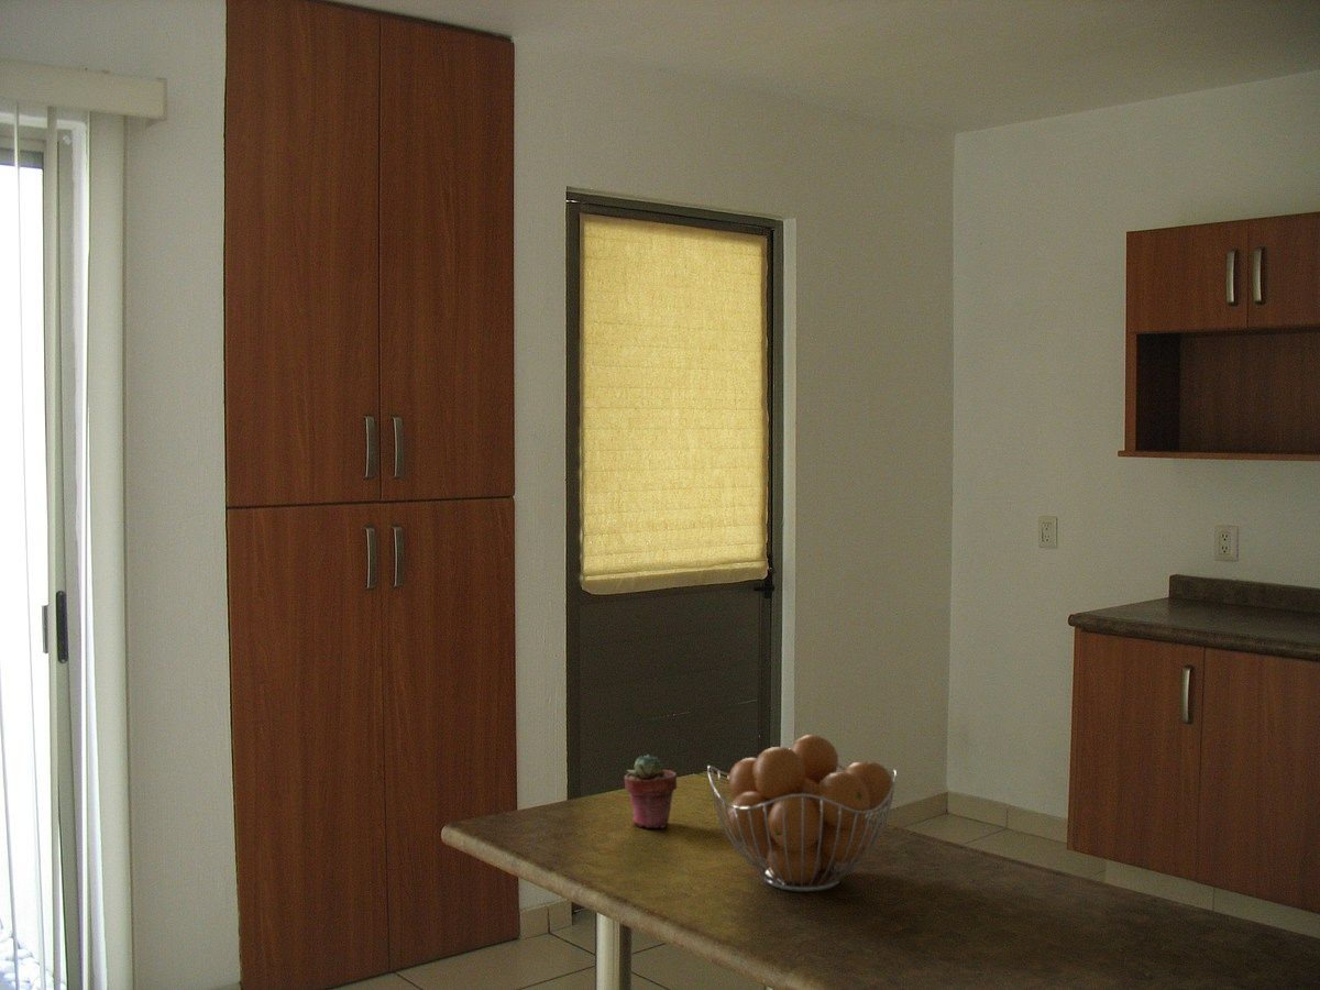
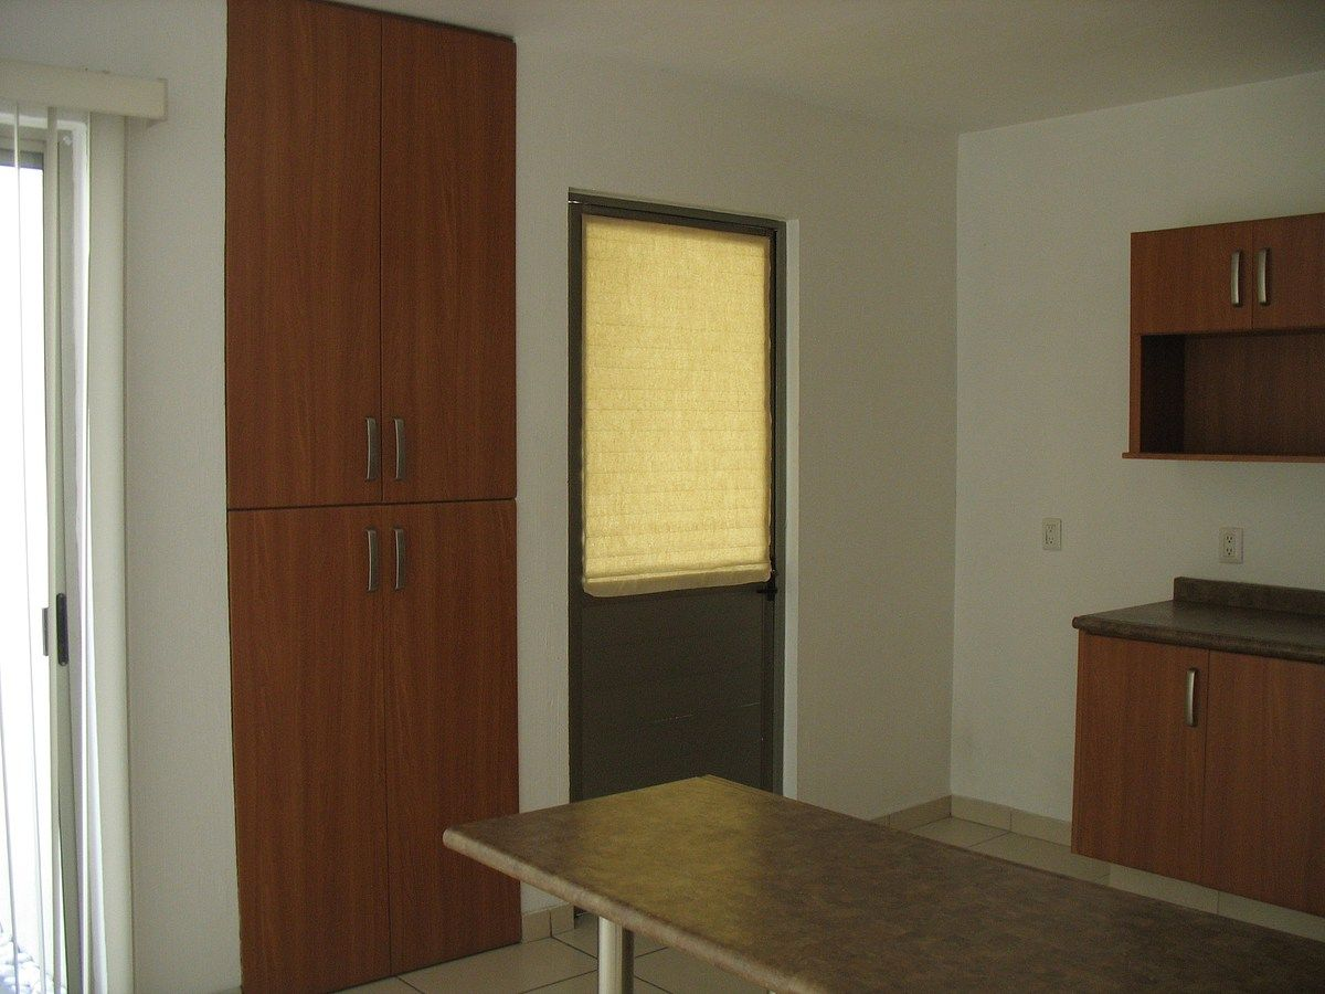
- fruit basket (801, 810)
- potted succulent (650, 789)
